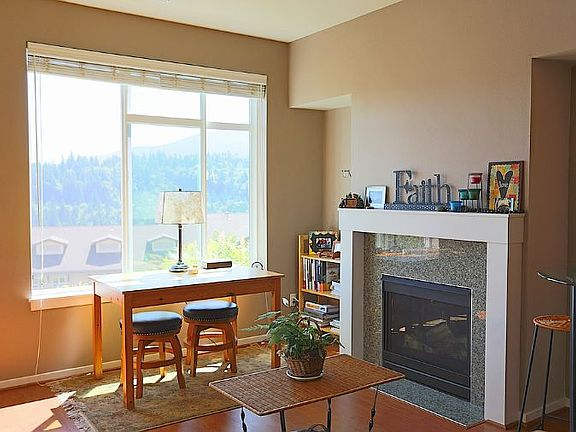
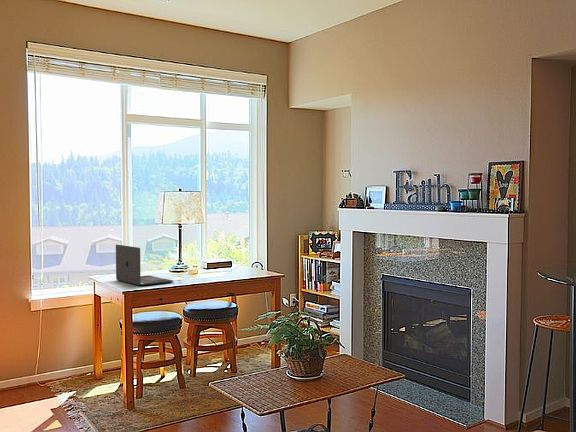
+ laptop (139, 263)
